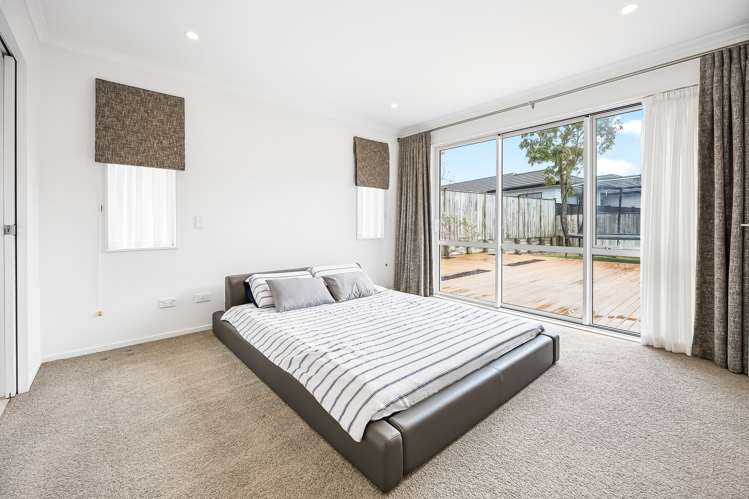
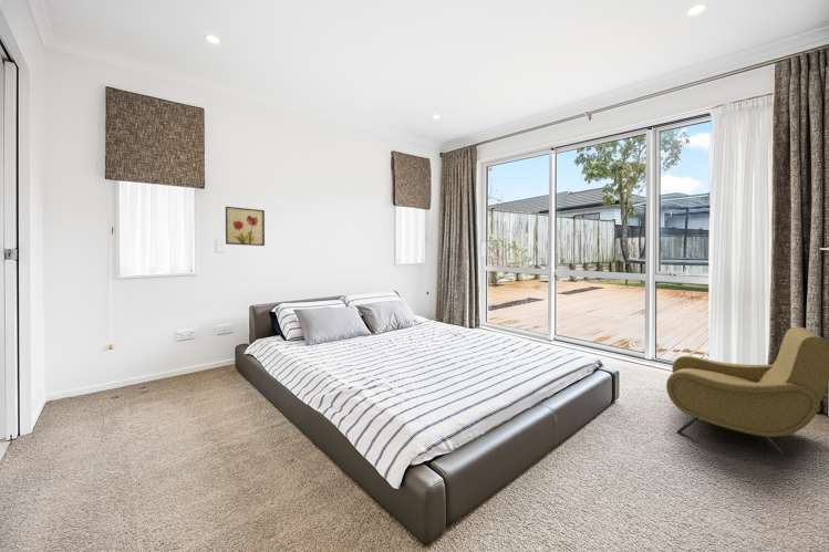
+ wall art (245, 227)
+ armchair (733, 378)
